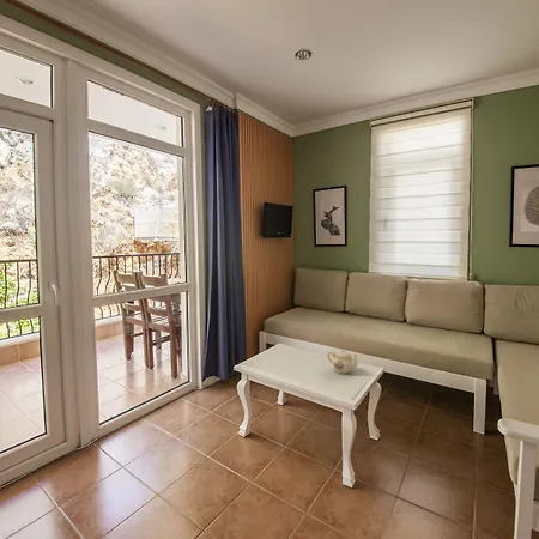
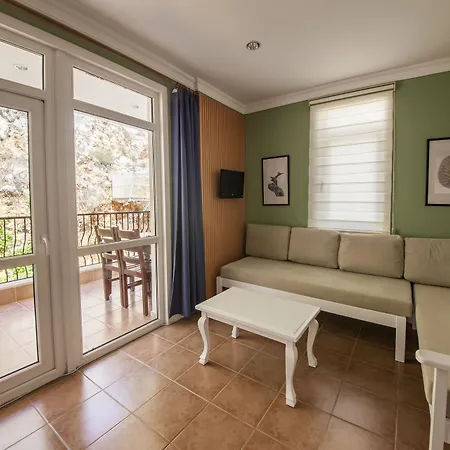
- teapot (341, 359)
